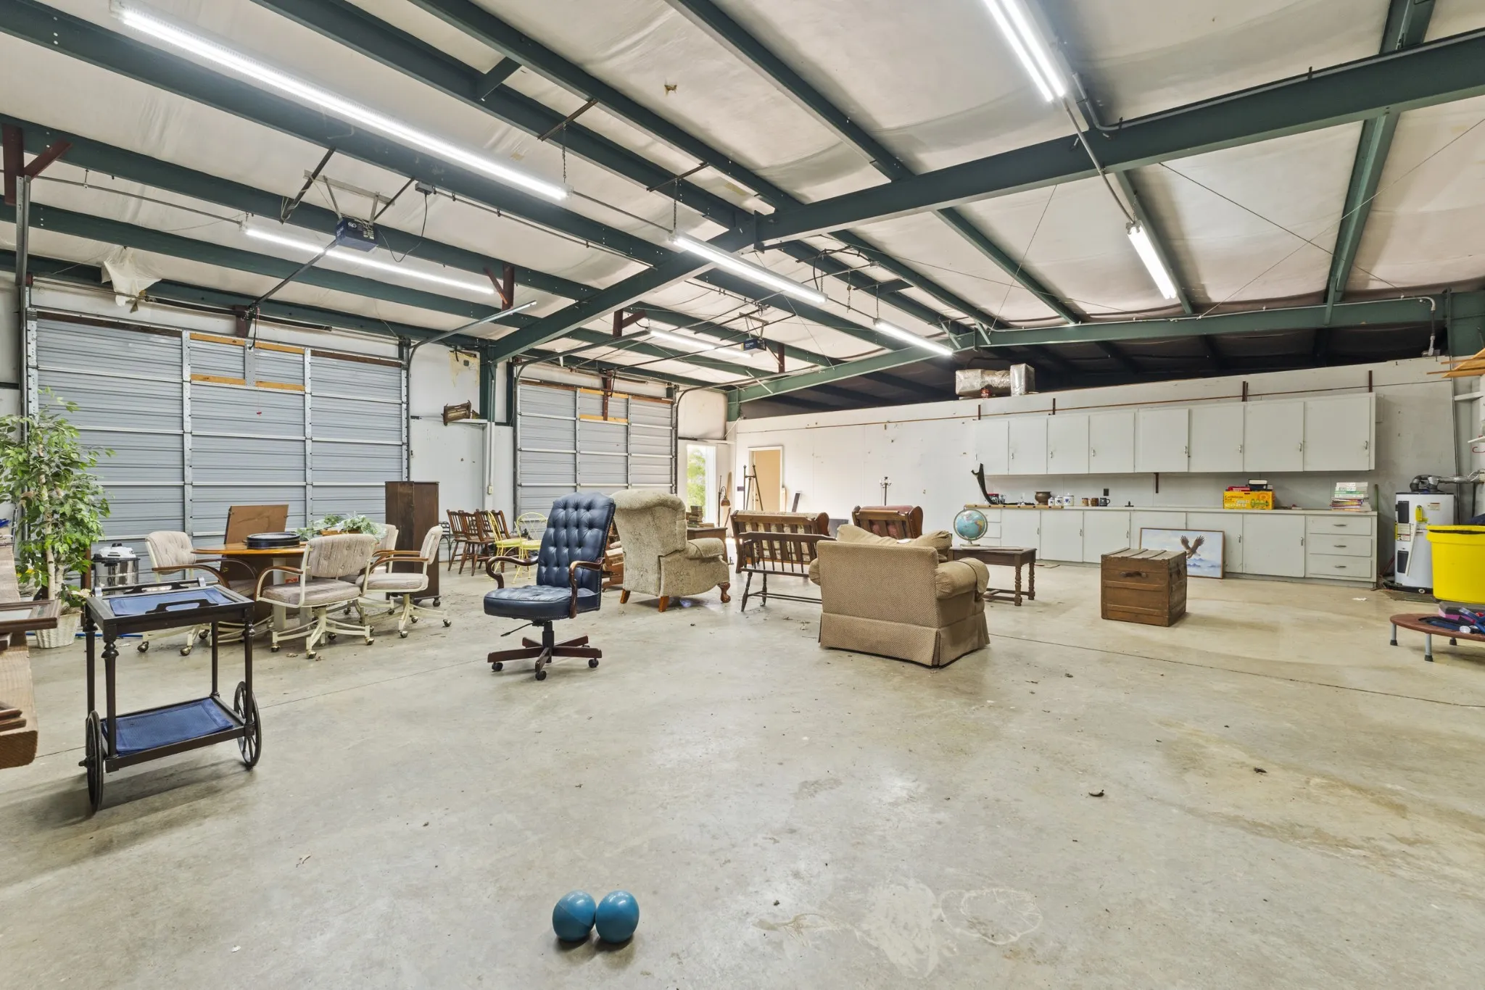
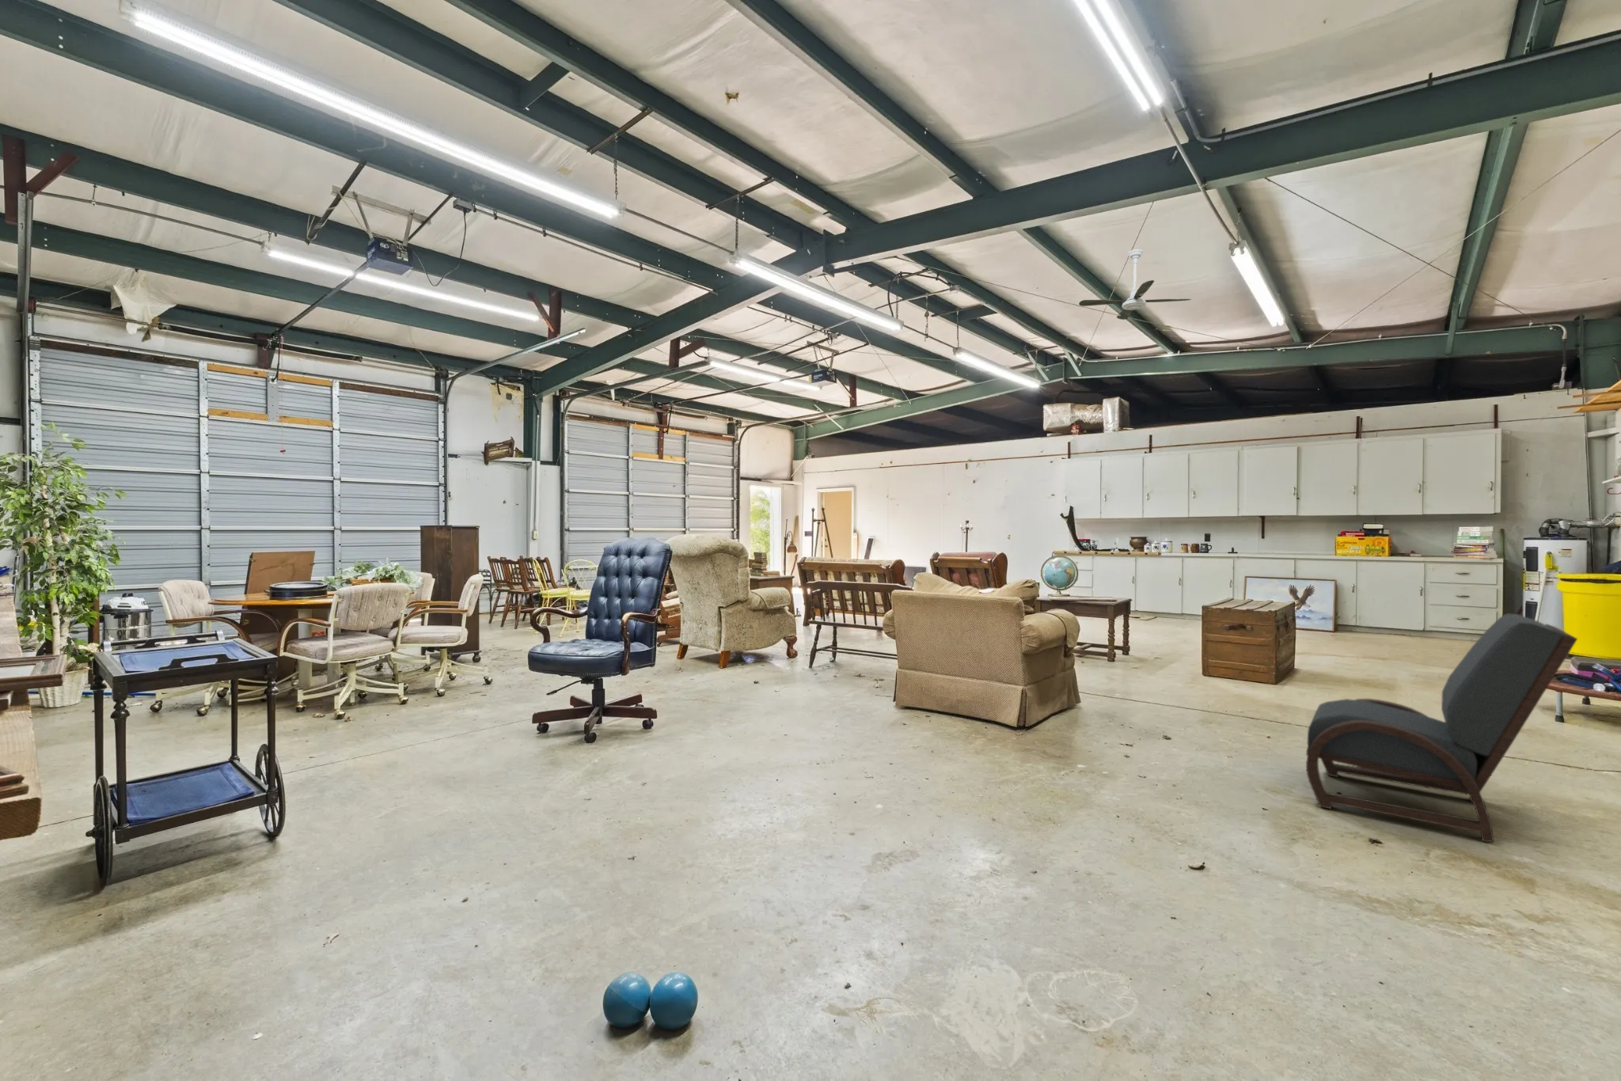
+ ceiling fan (1134, 280)
+ lounge chair (1417, 711)
